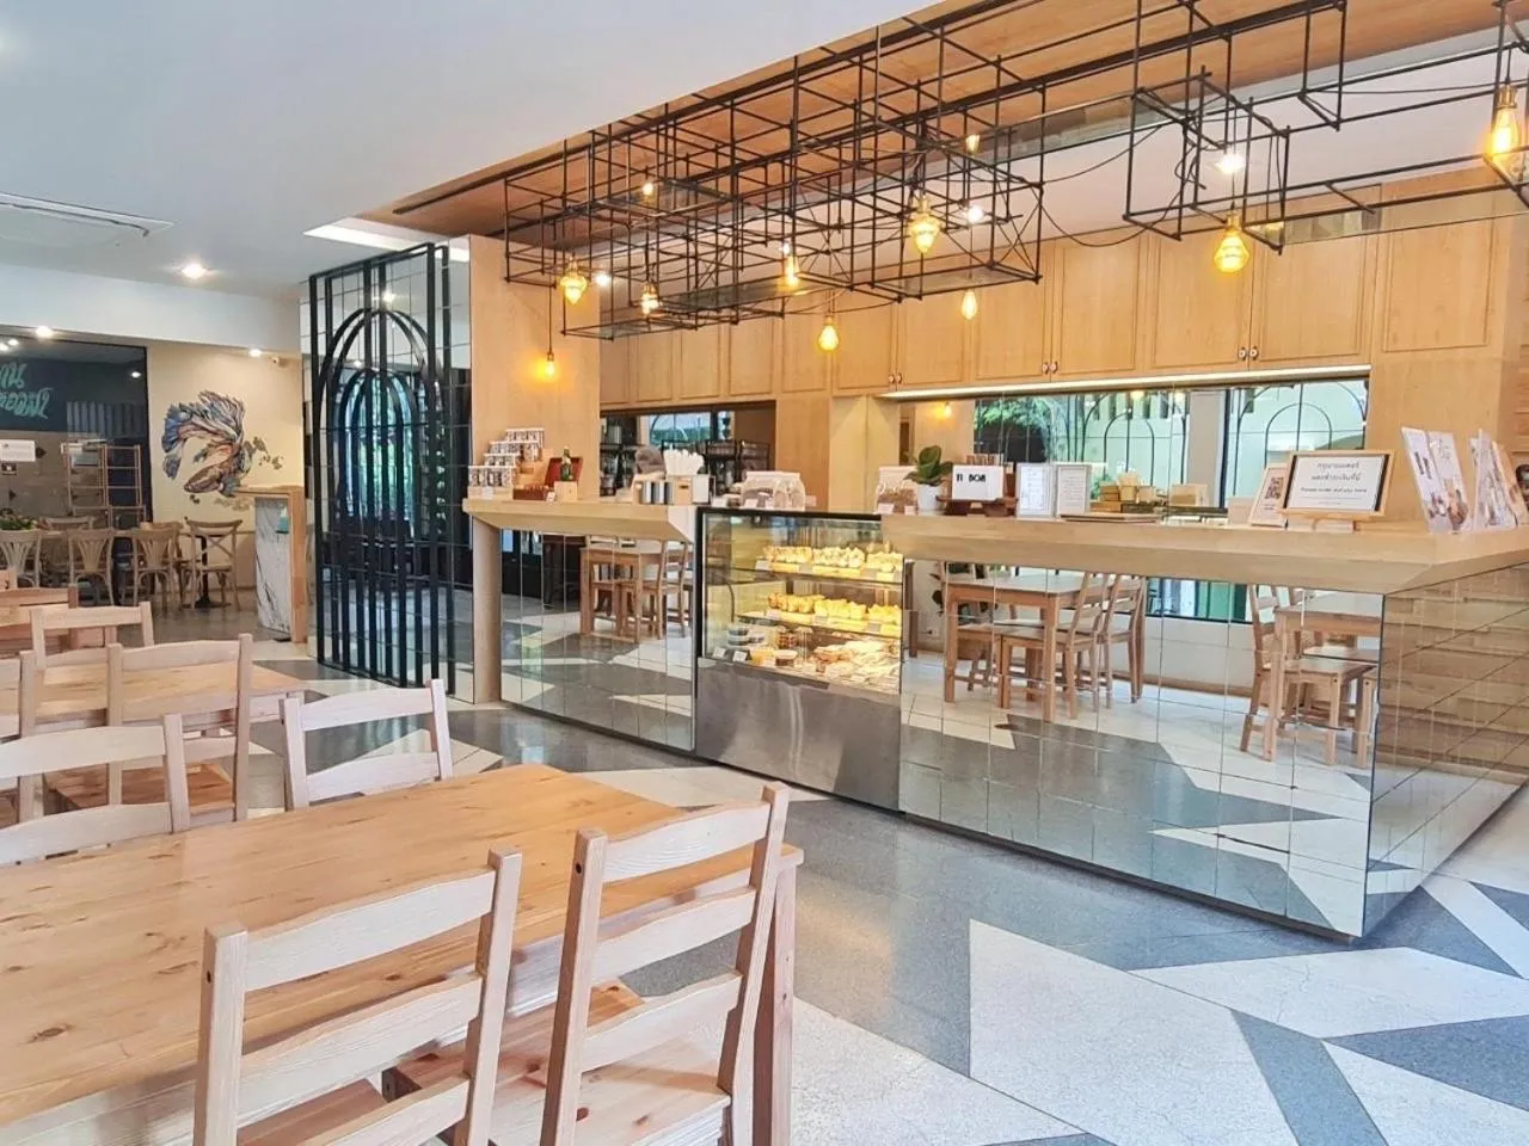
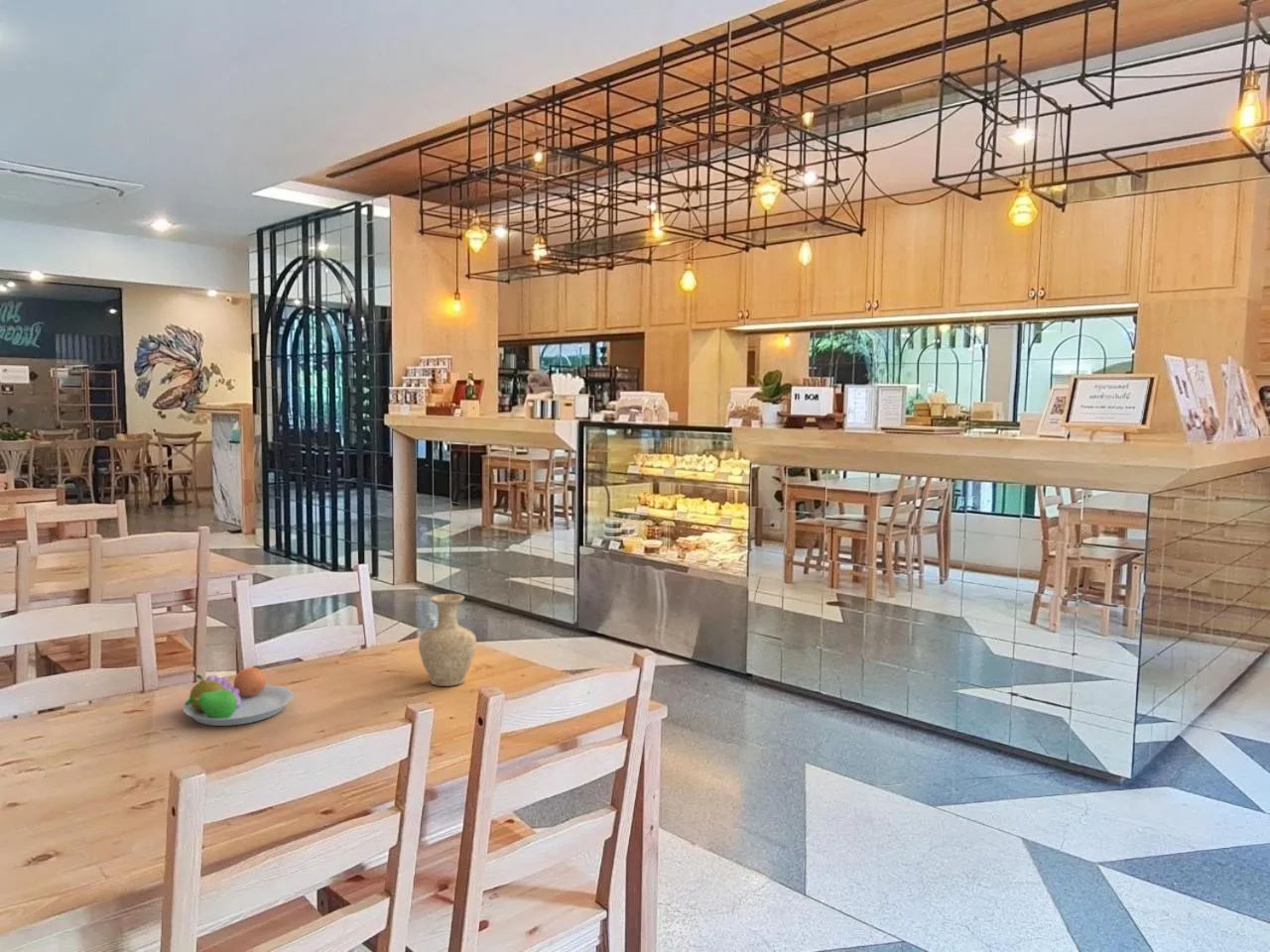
+ vase (447, 639)
+ fruit bowl (234, 692)
